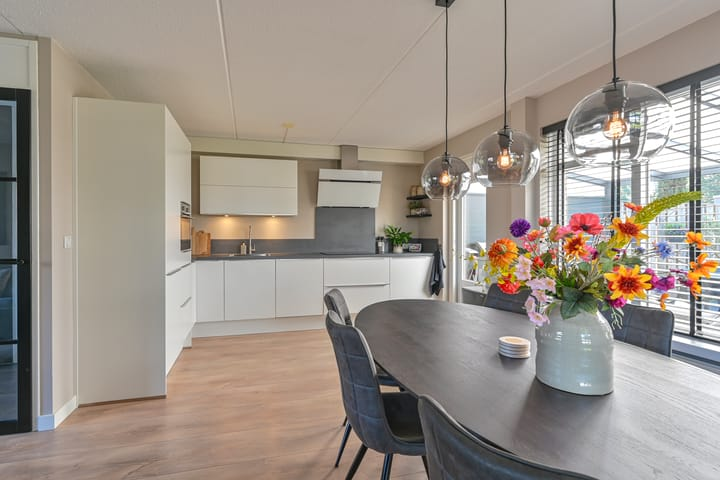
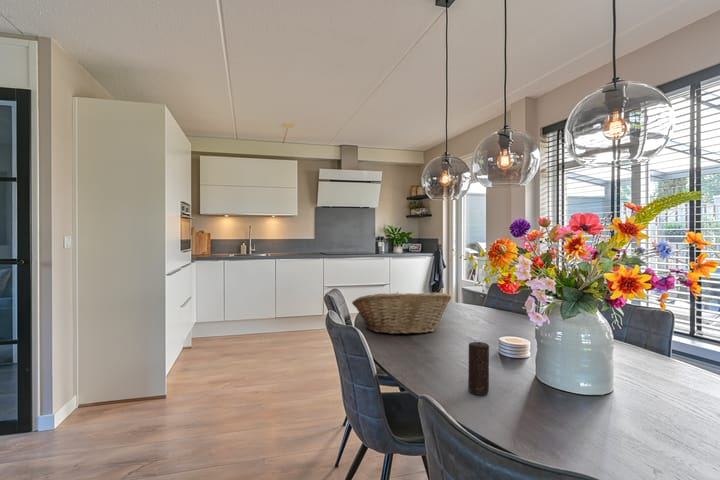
+ fruit basket (401, 308)
+ candle (478, 367)
